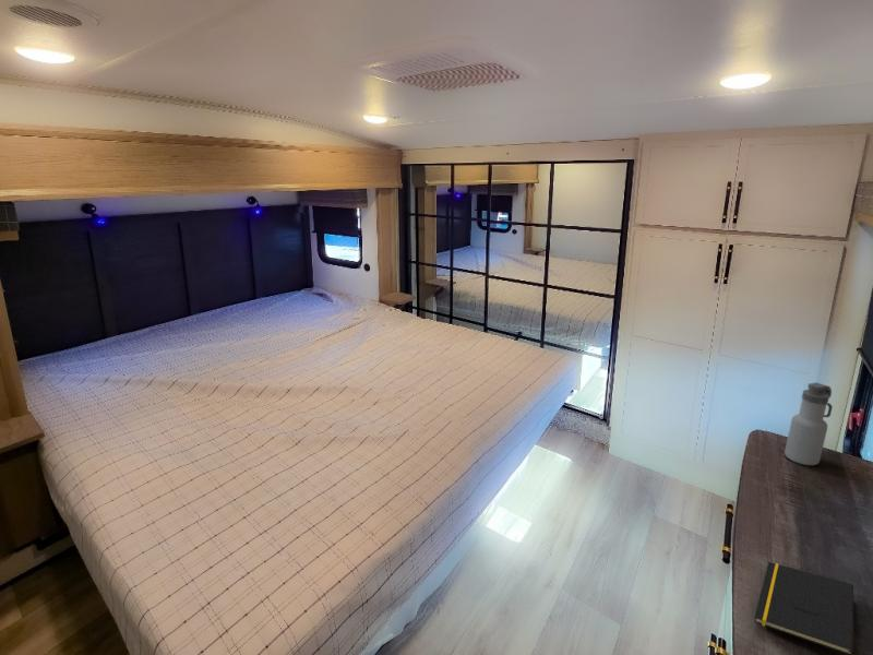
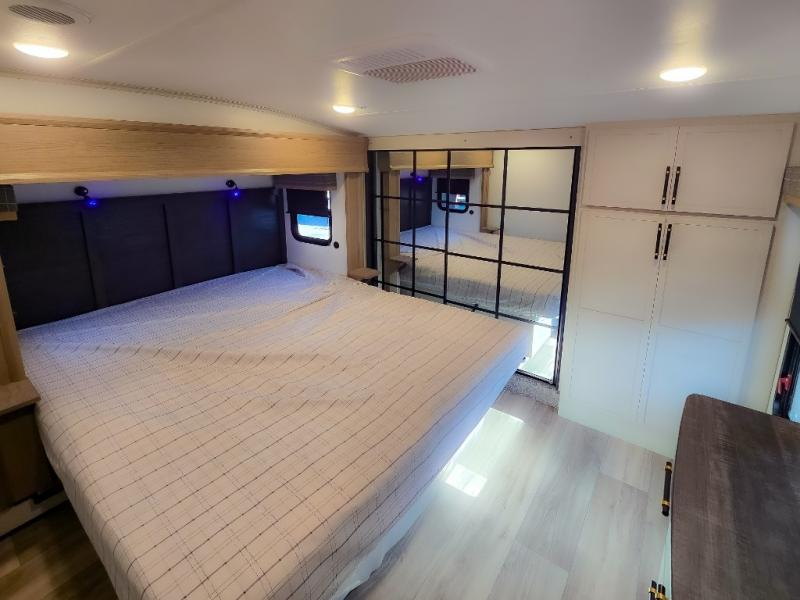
- notepad (804, 603)
- water bottle (810, 422)
